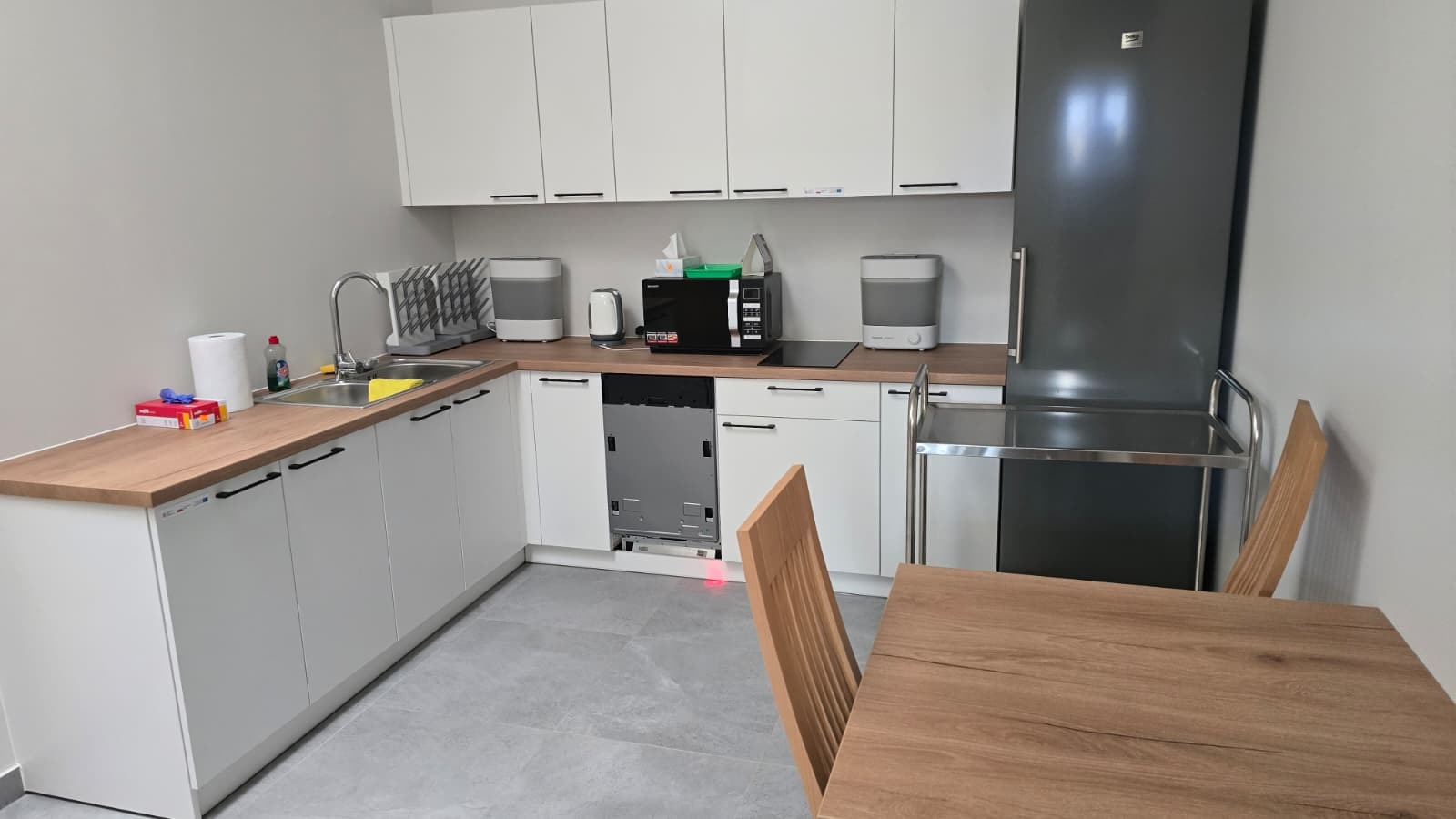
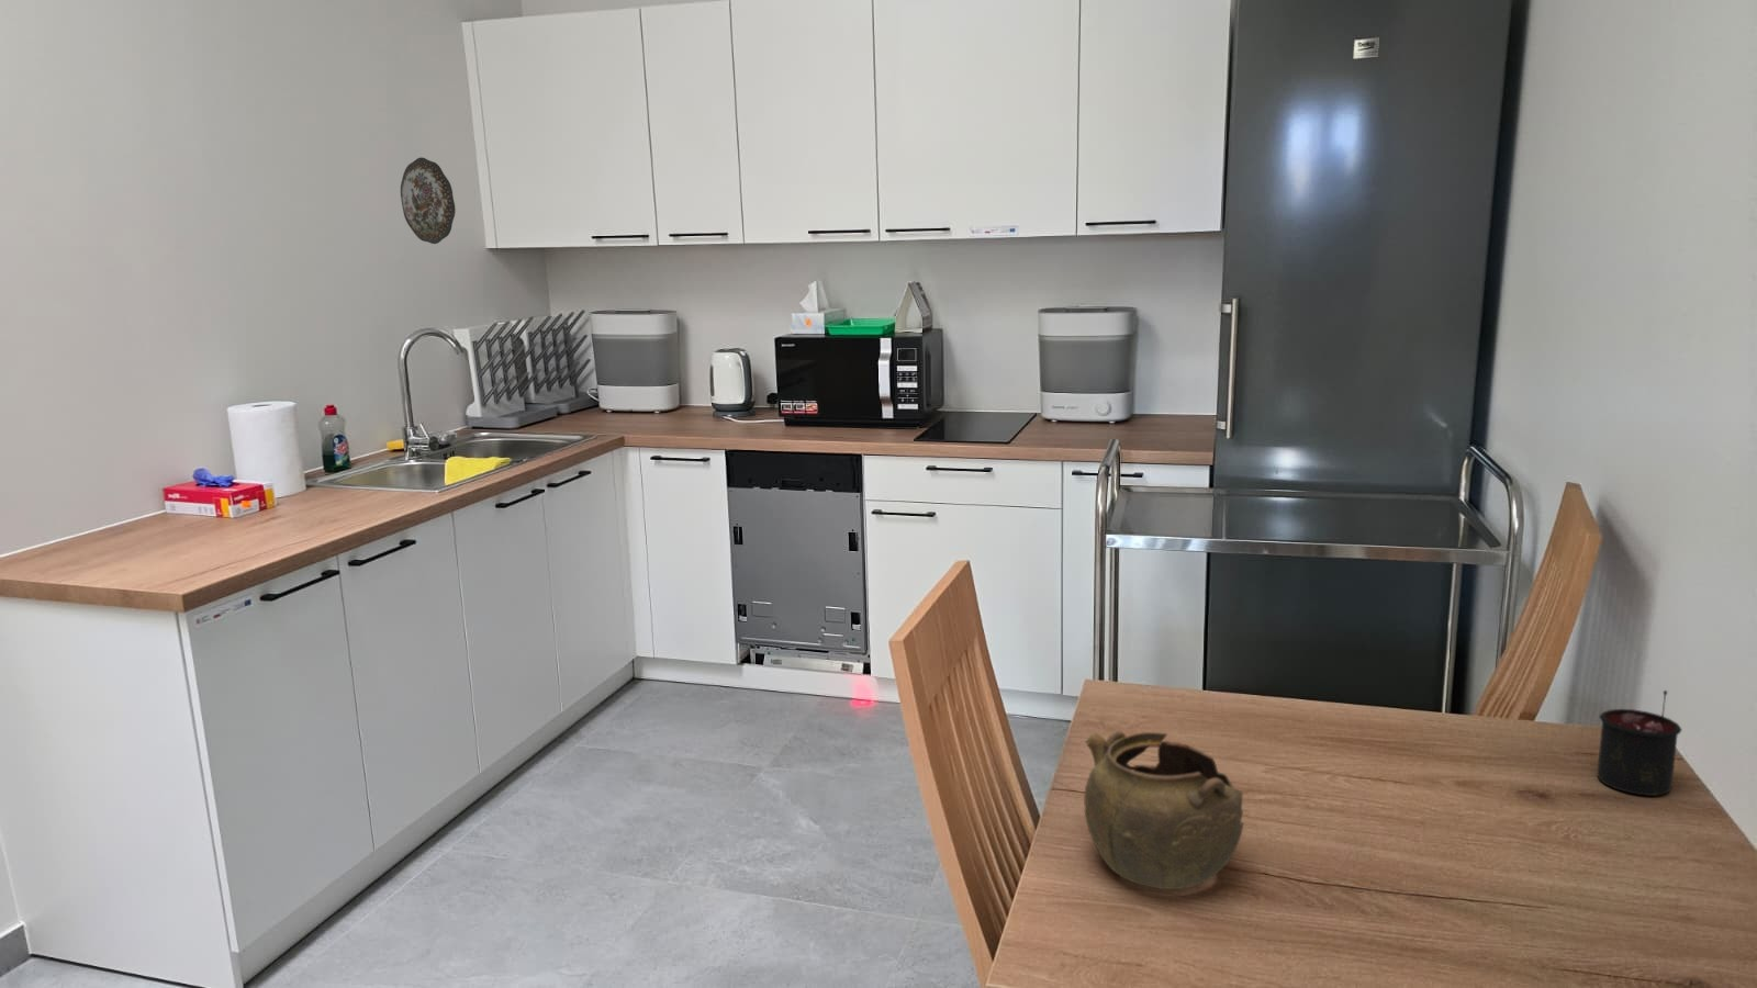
+ candle (1638, 737)
+ teapot (1152, 801)
+ decorative plate (425, 201)
